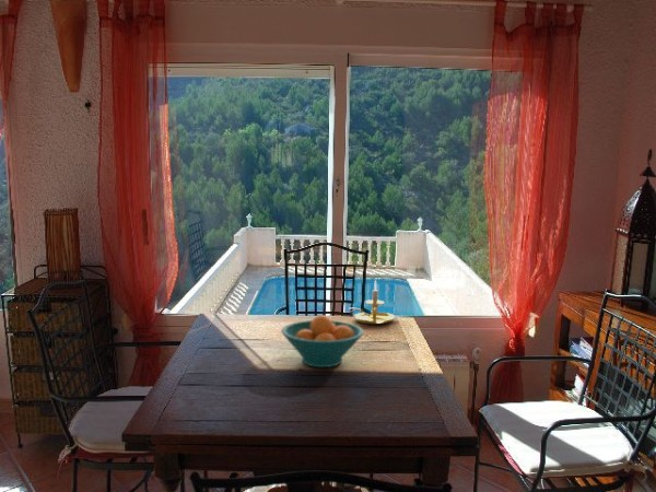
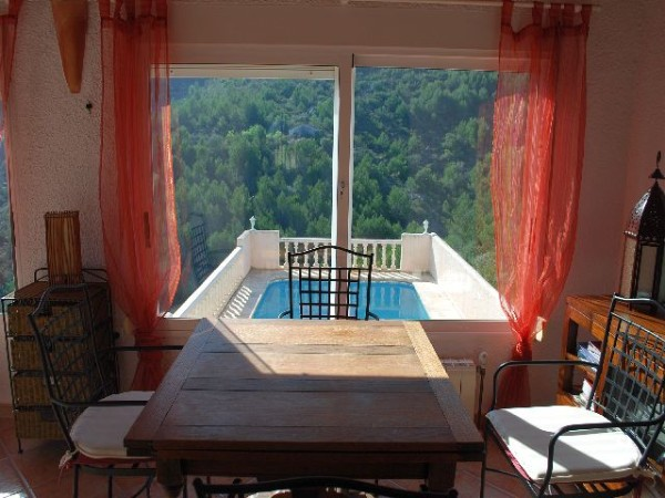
- fruit bowl (321, 338)
- candle holder (372, 300)
